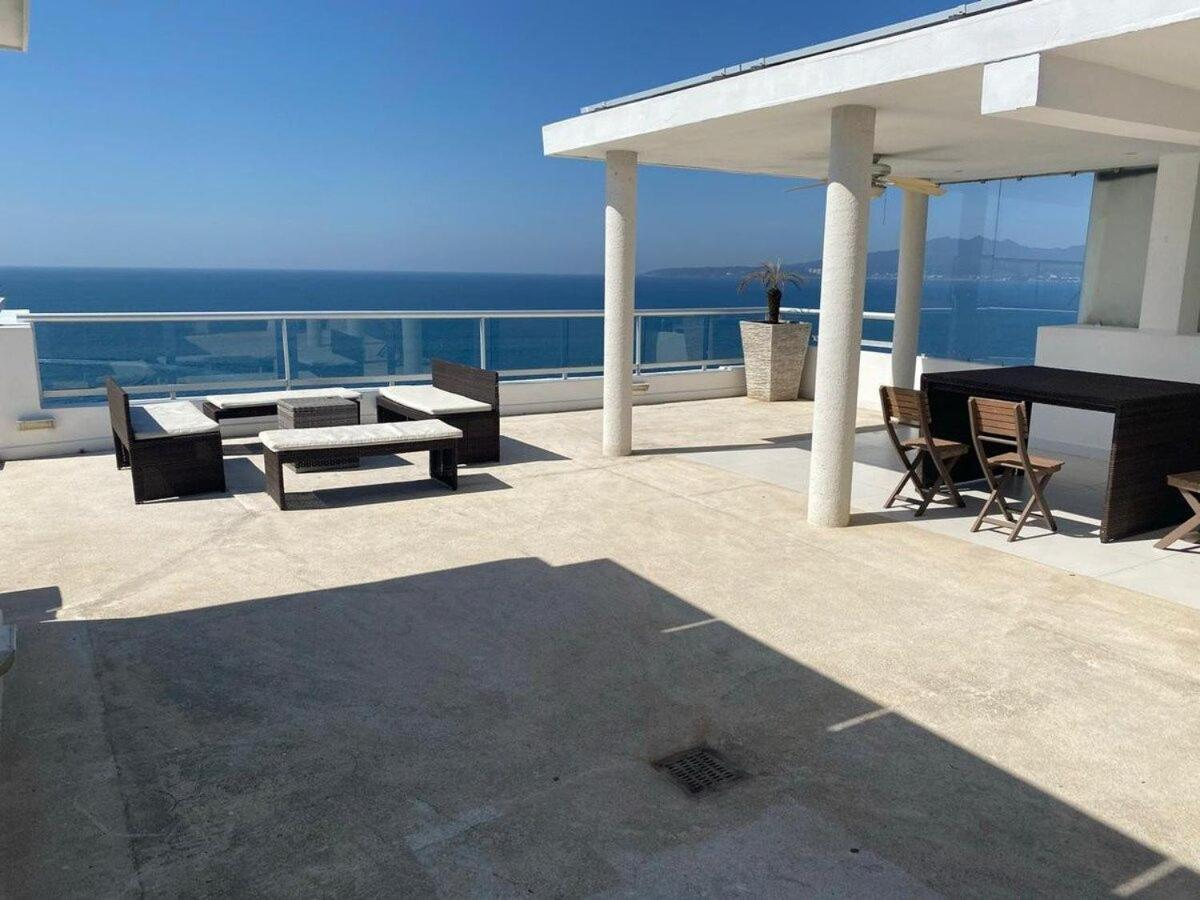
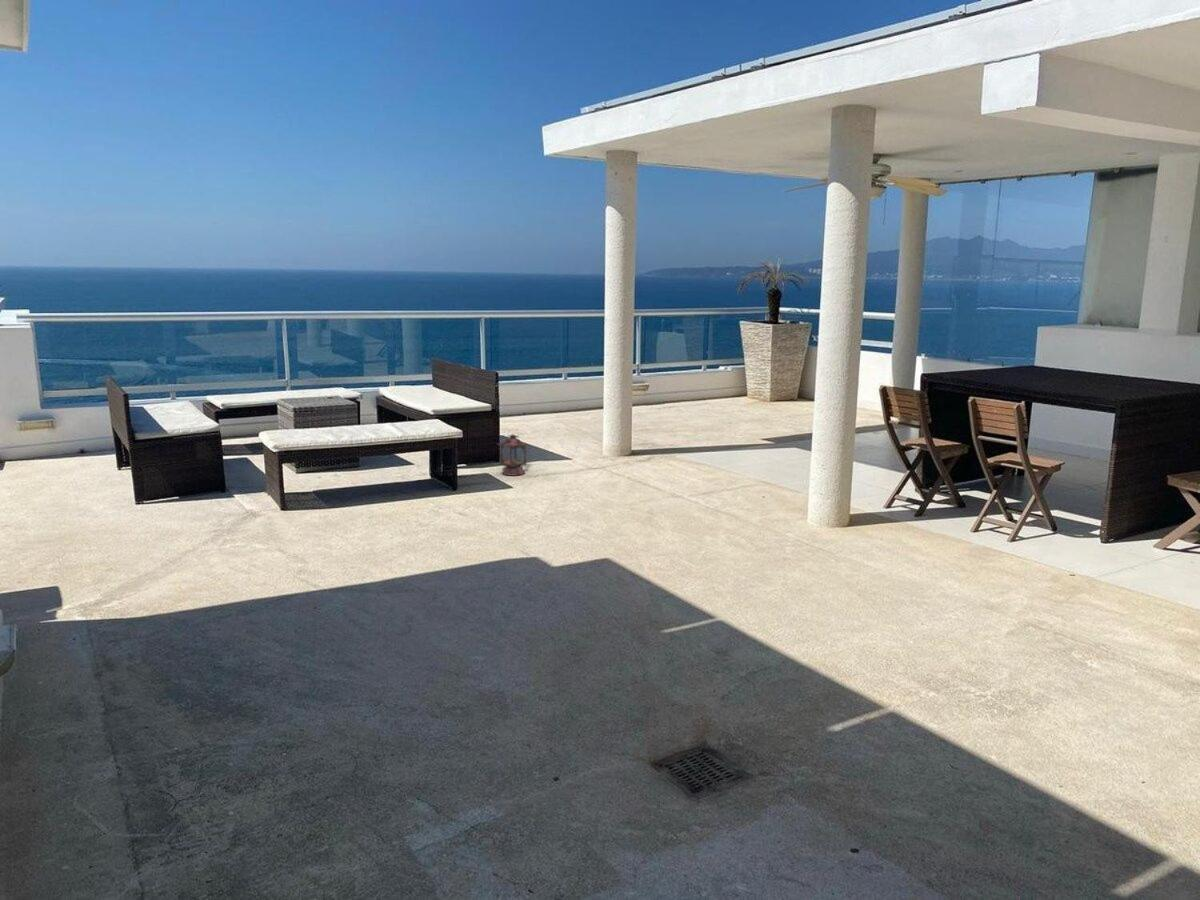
+ candle lantern (514, 451)
